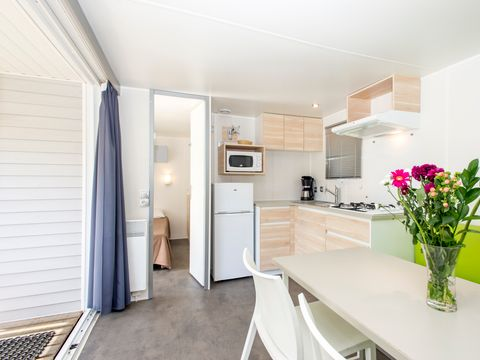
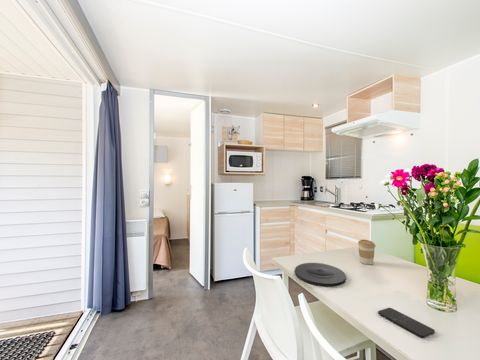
+ smartphone (404, 321)
+ plate (319, 271)
+ coffee cup (366, 251)
